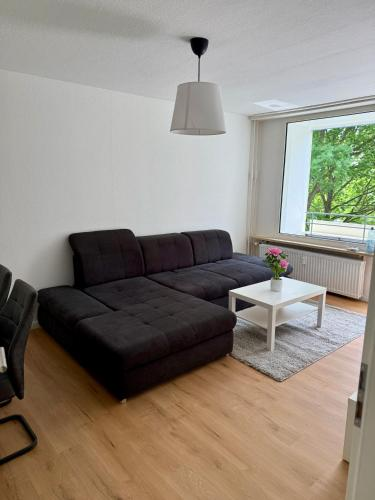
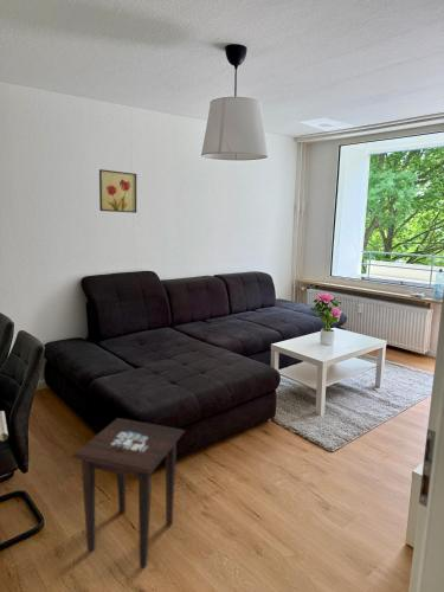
+ side table (124, 488)
+ wall art (117, 192)
